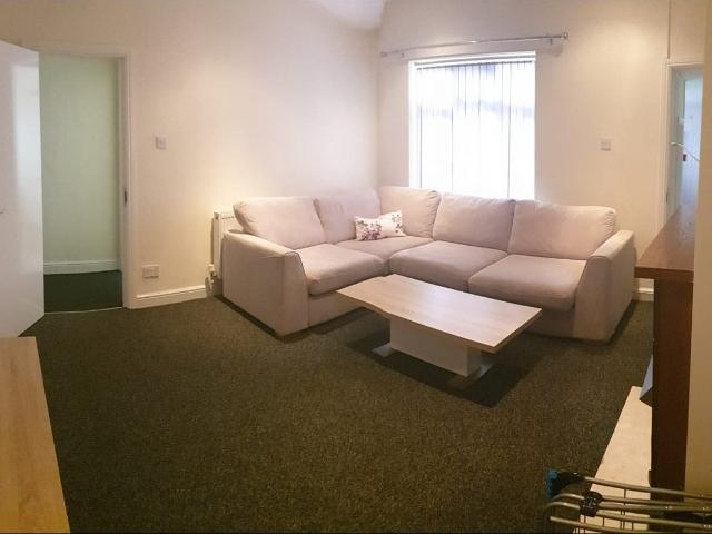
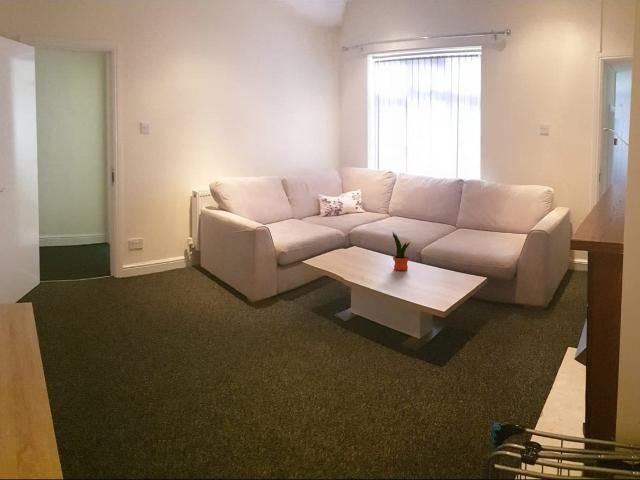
+ potted plant (399, 250)
